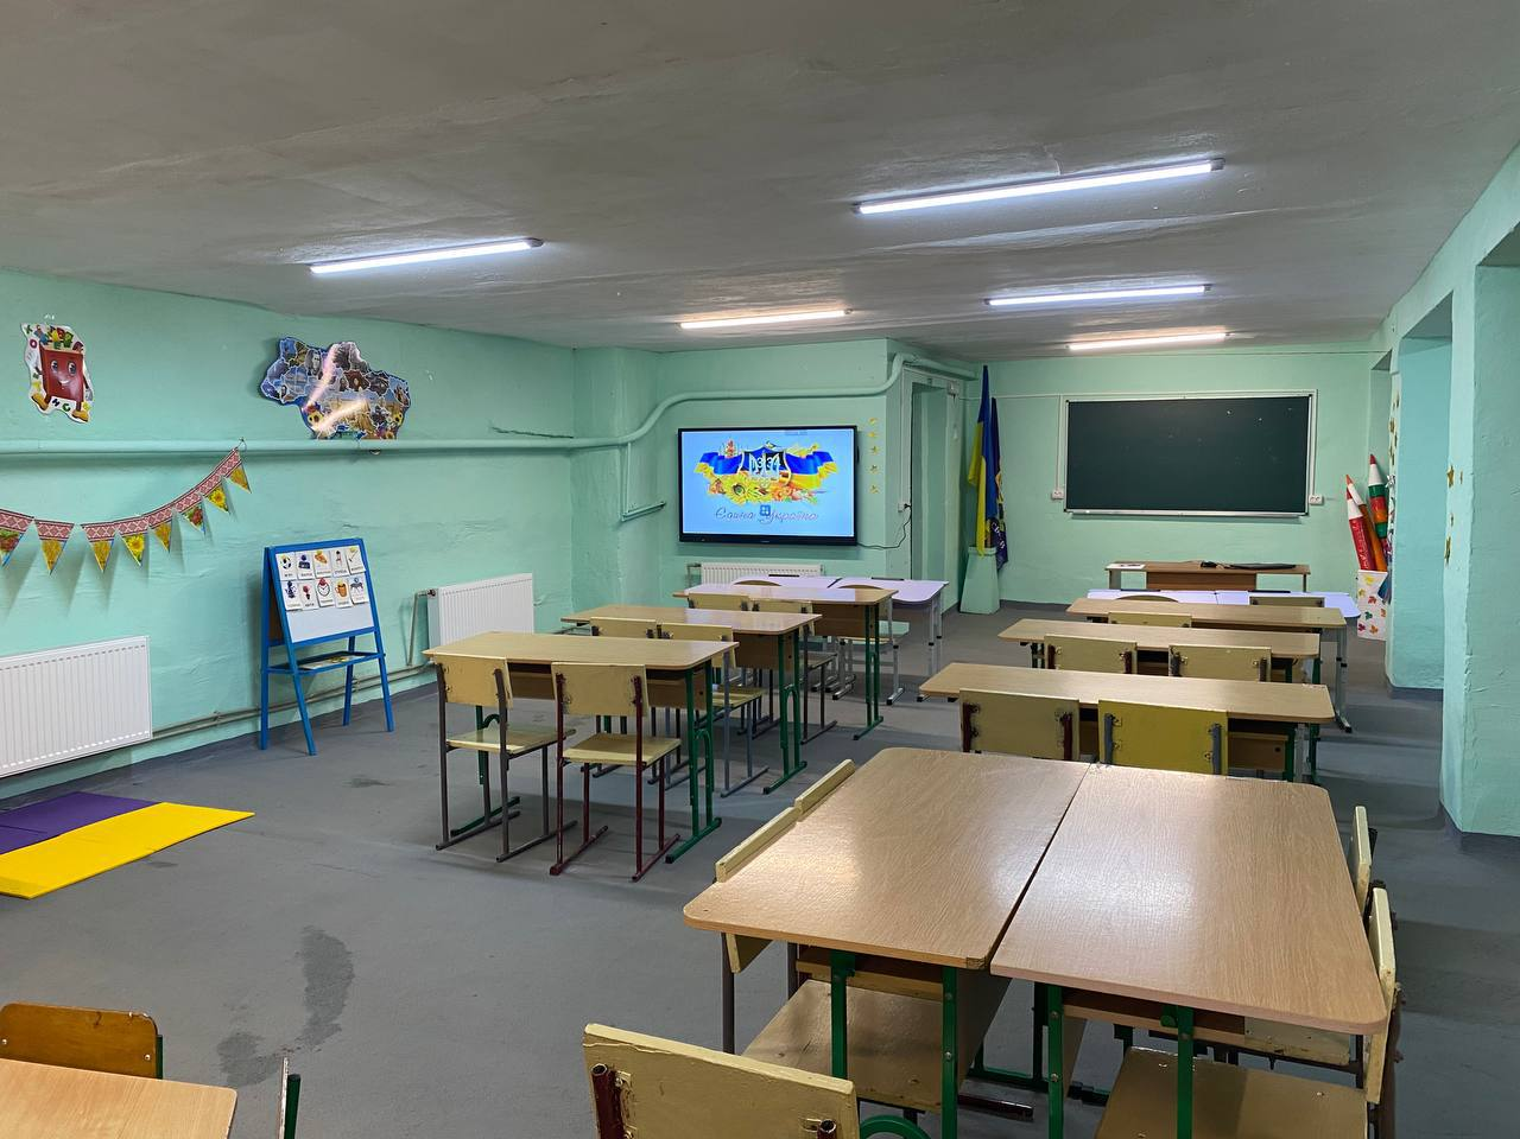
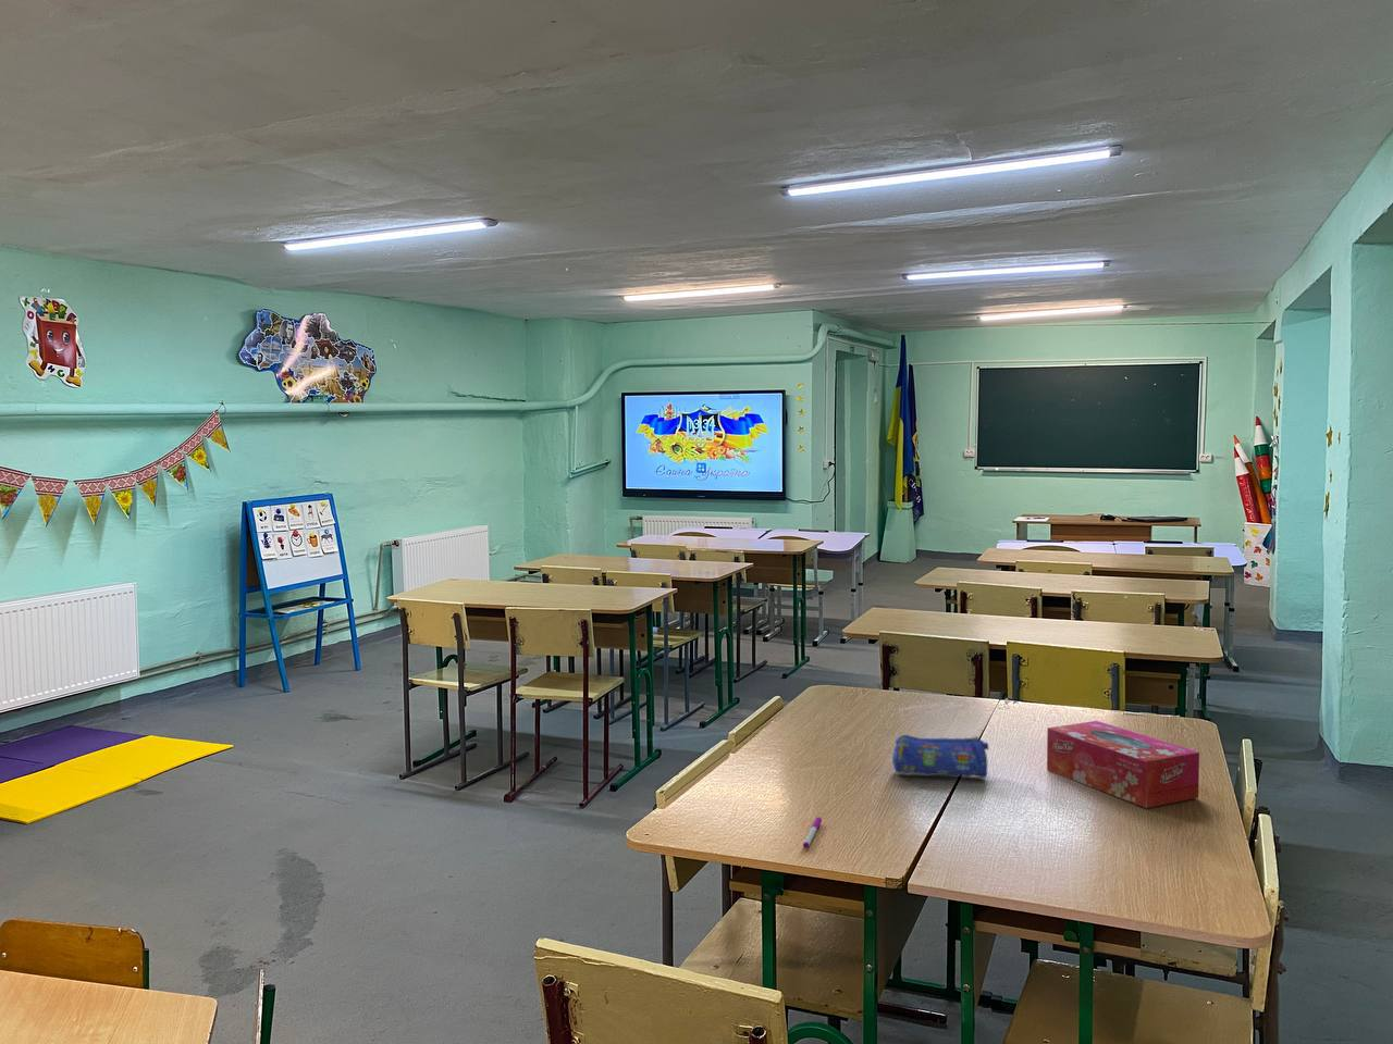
+ tissue box (1119, 761)
+ pen (812, 832)
+ pencil case (940, 754)
